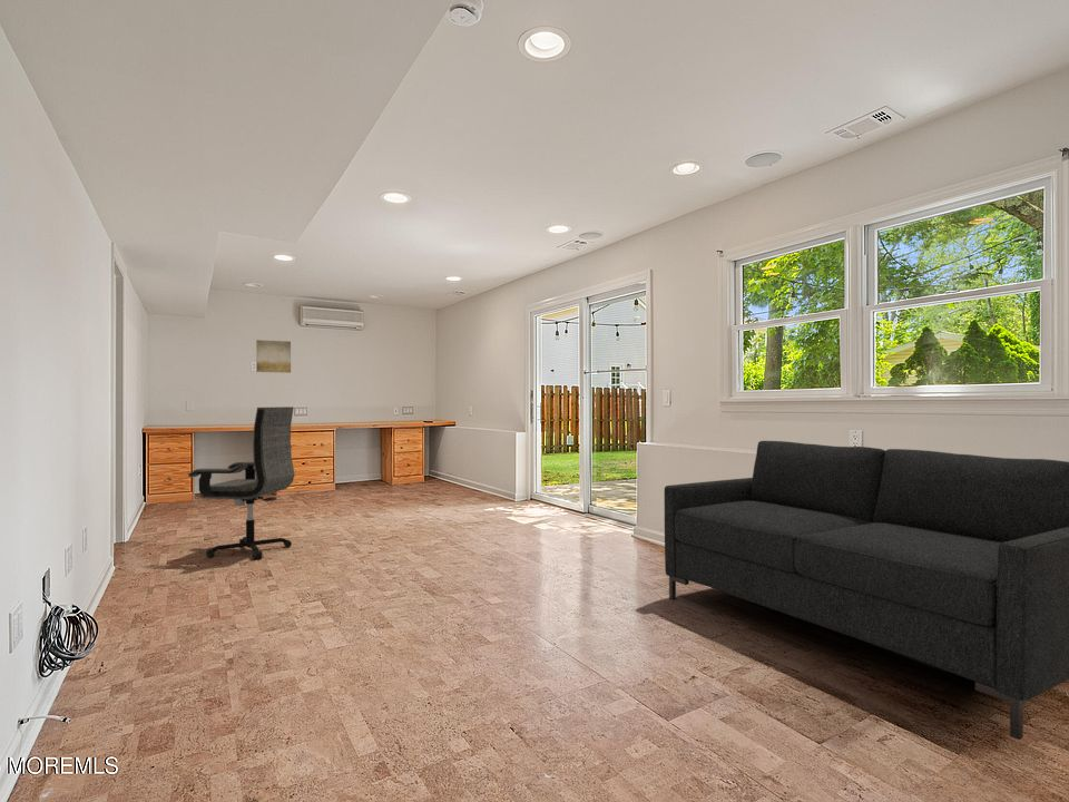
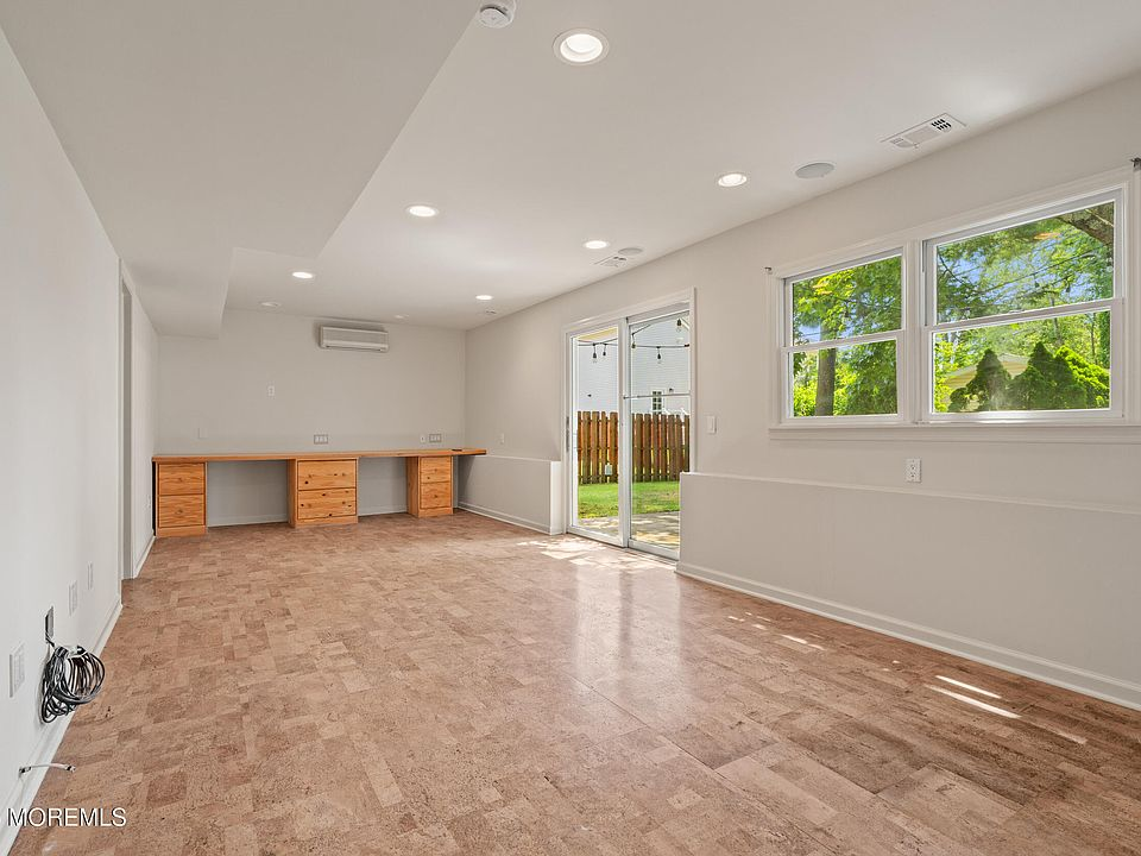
- office chair (246, 479)
- wall art (273, 356)
- sofa (852, 541)
